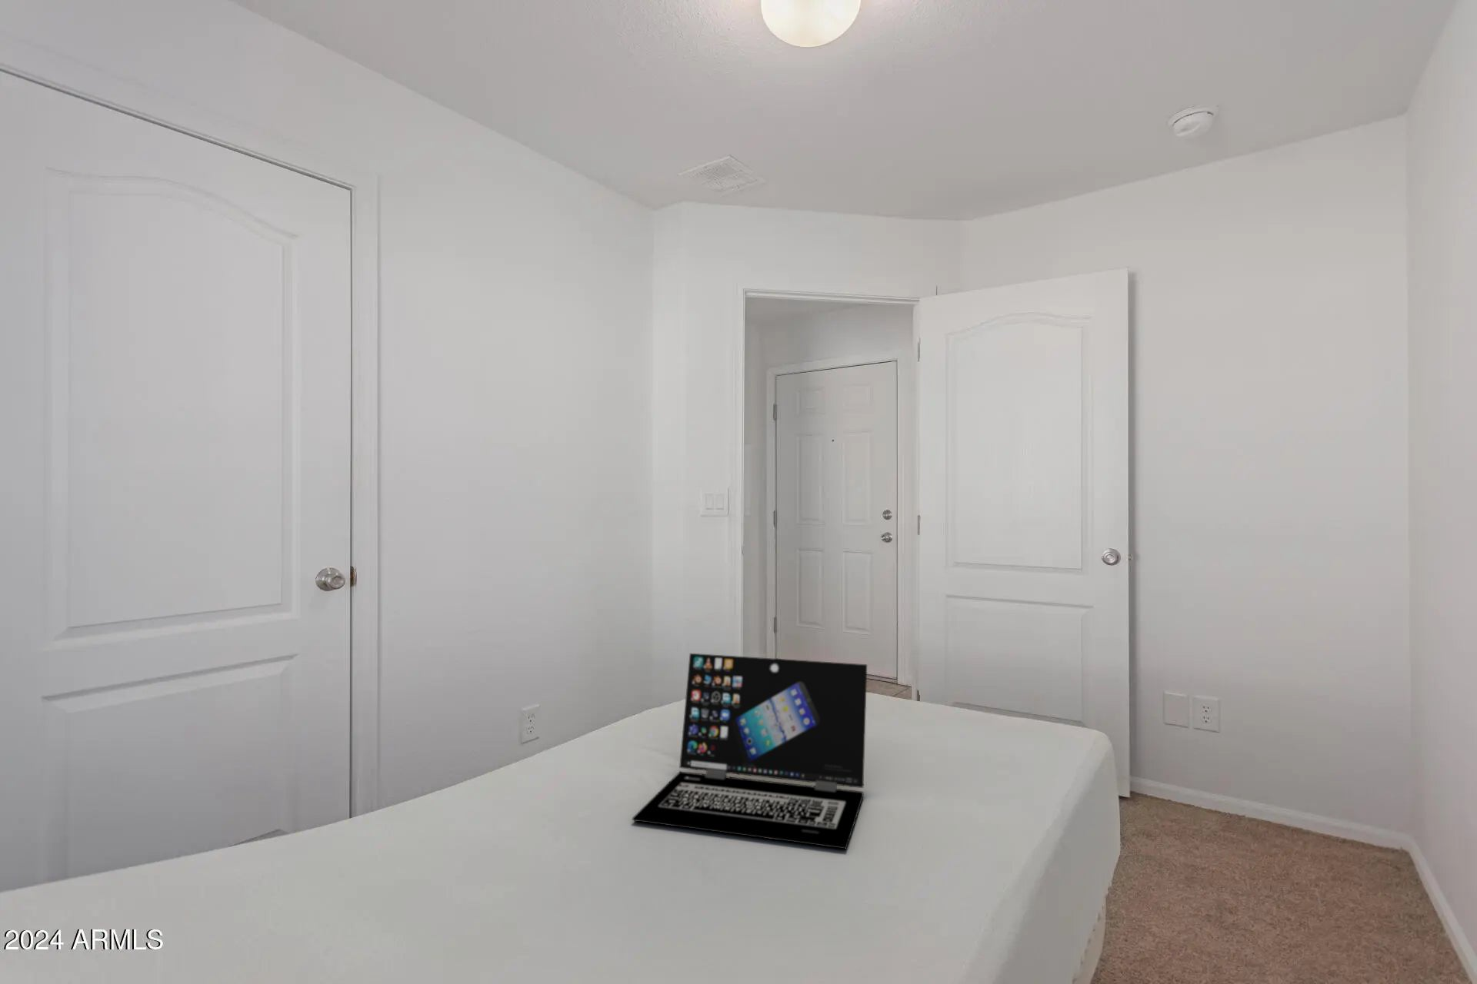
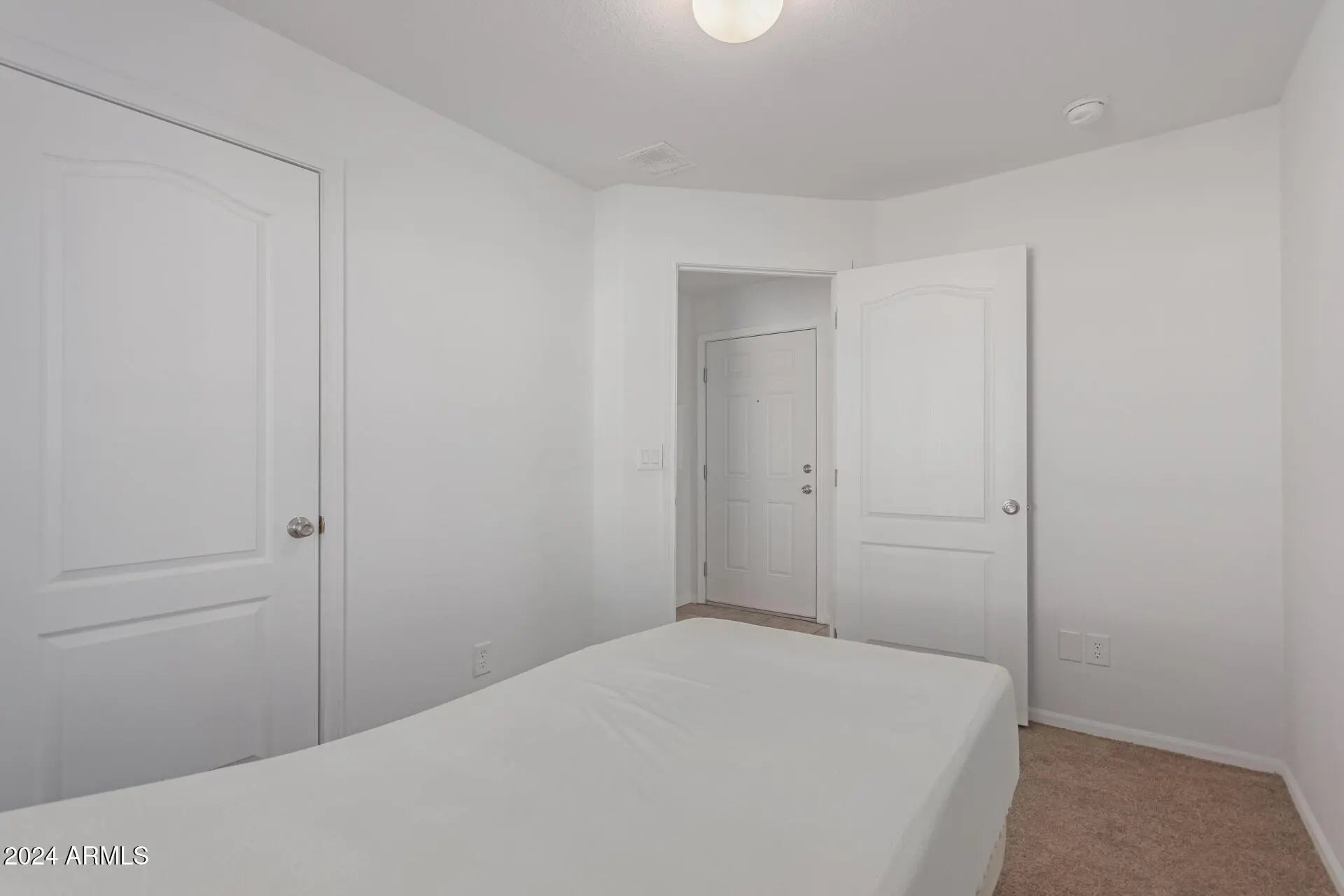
- laptop (757, 738)
